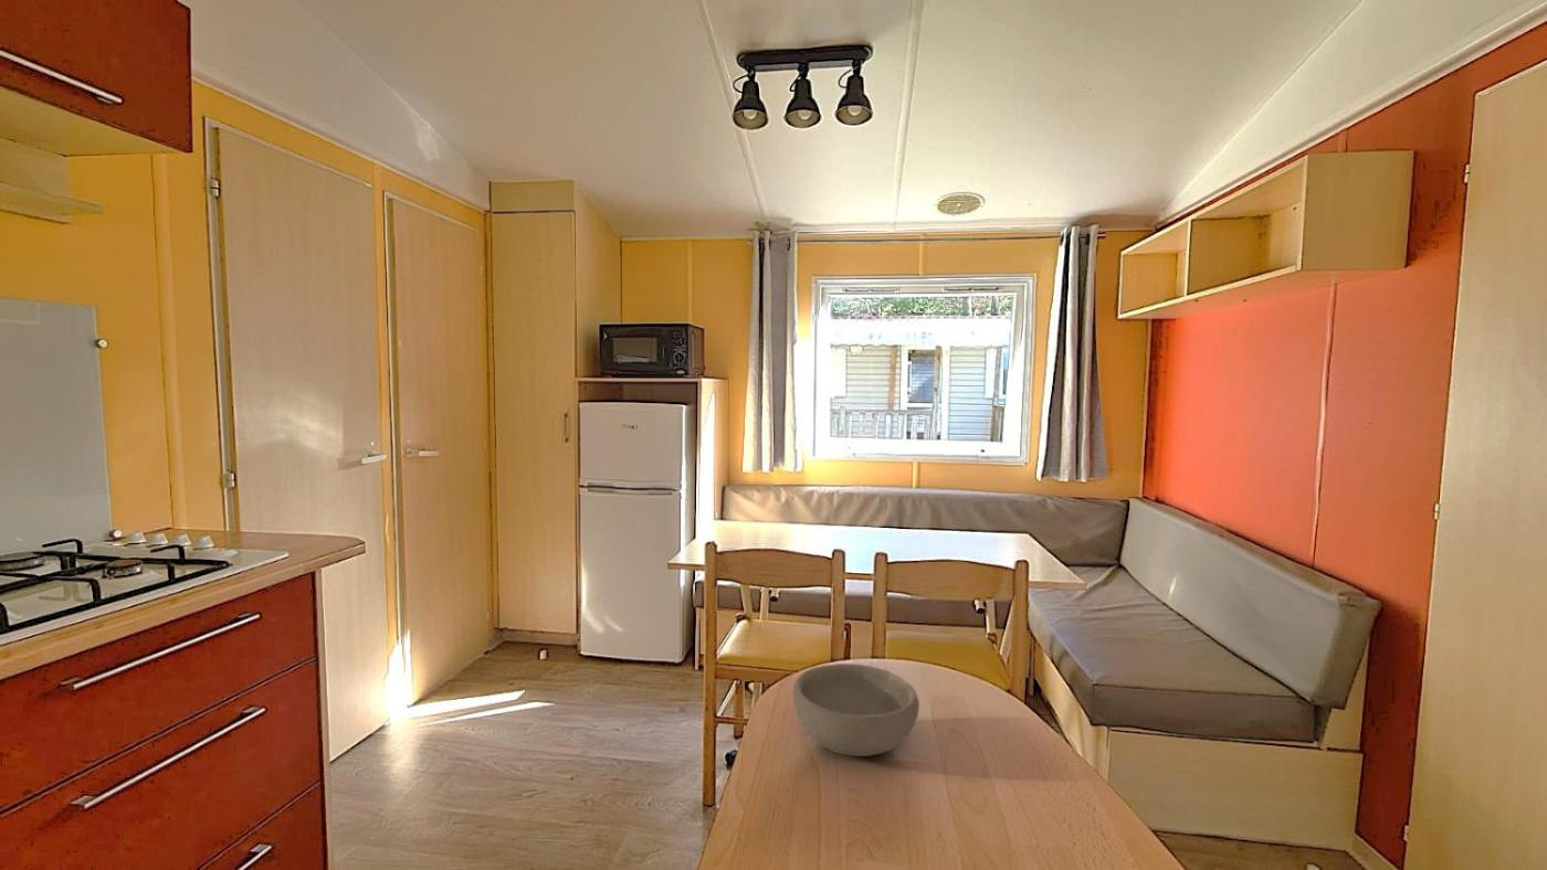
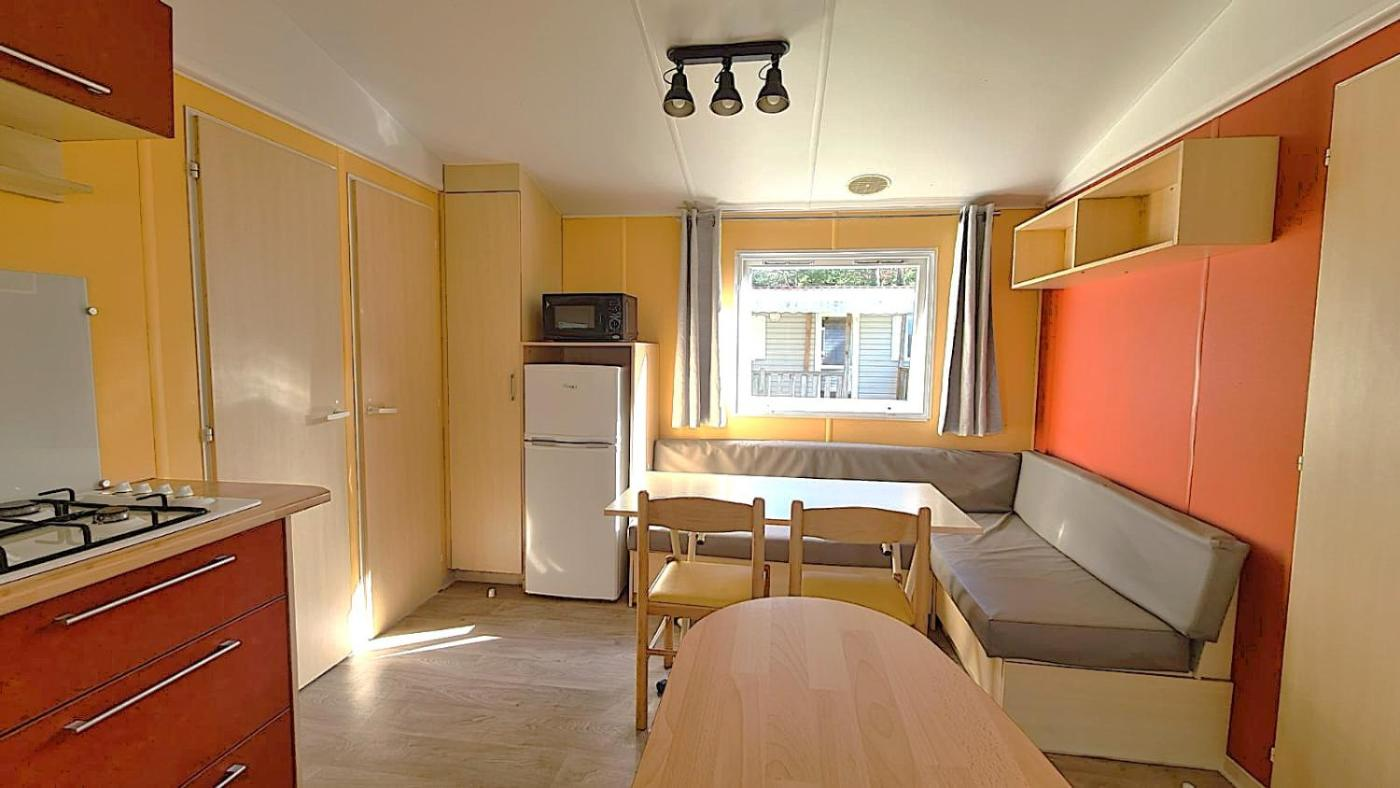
- bowl (854, 714)
